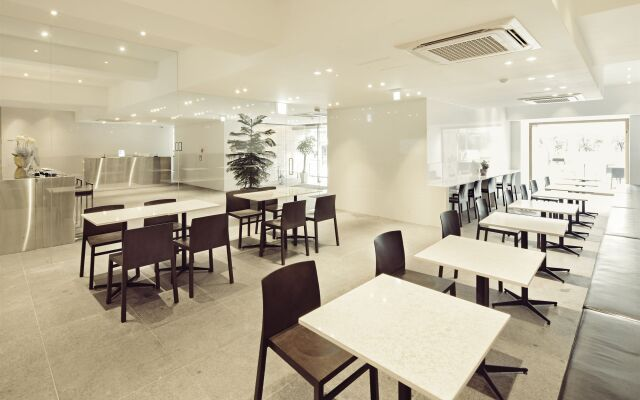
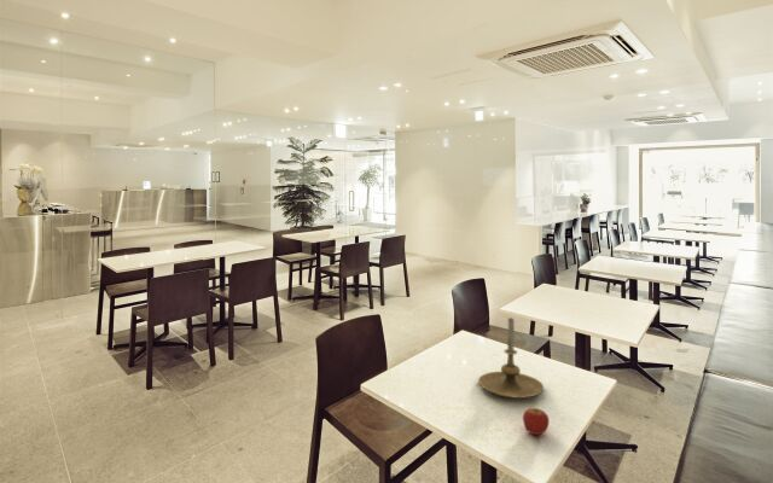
+ apple (535, 420)
+ candle holder (510, 353)
